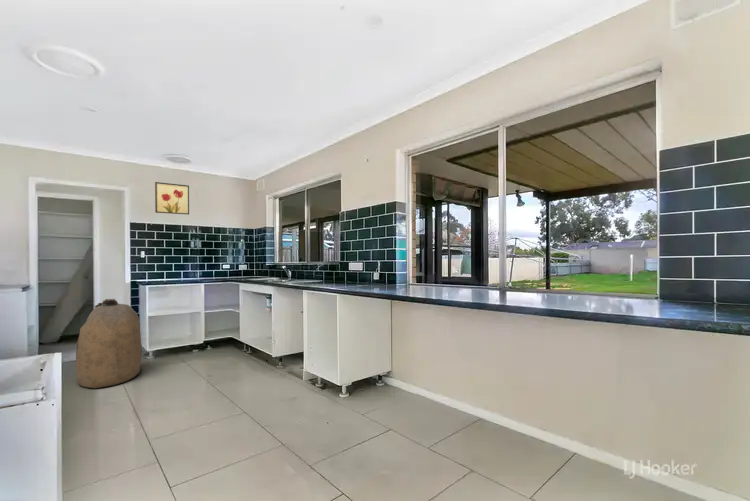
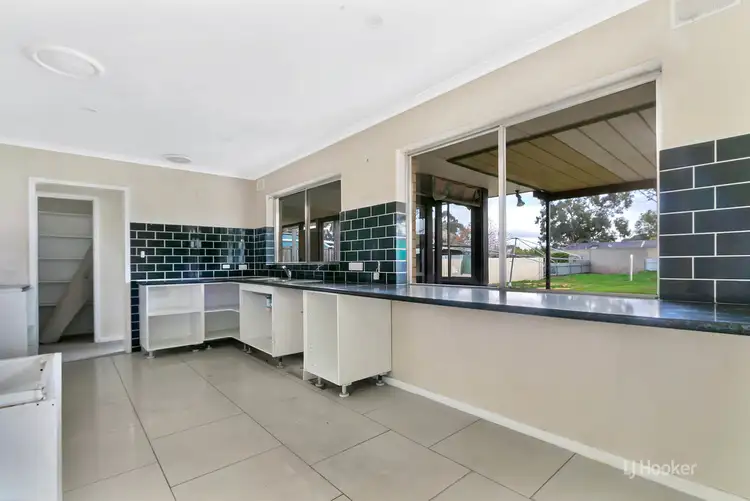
- wall art (172, 198)
- bag (110, 338)
